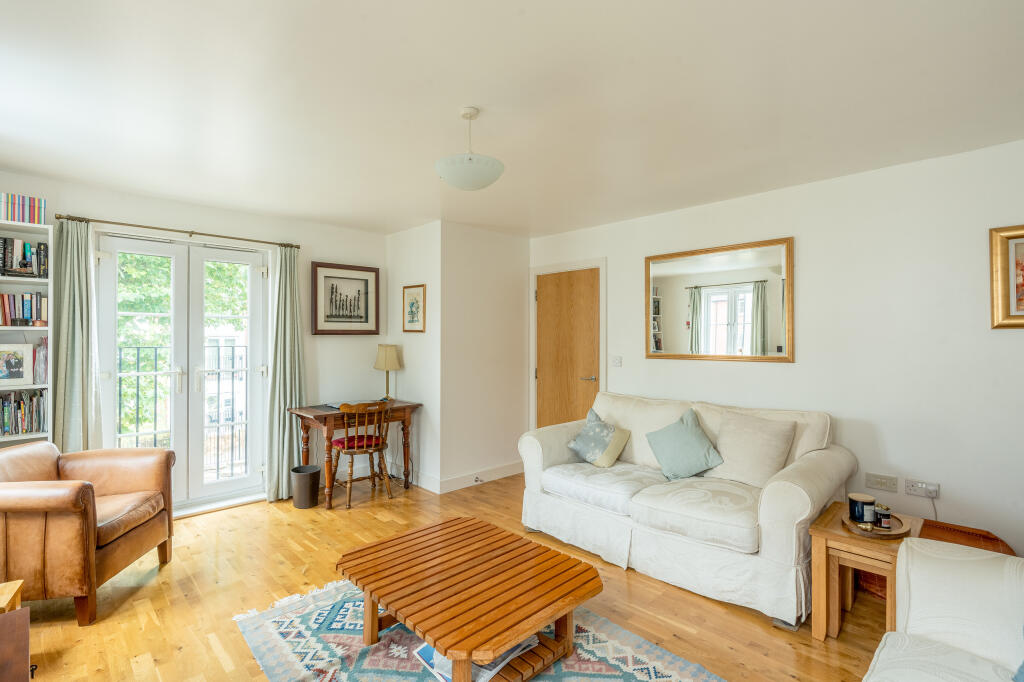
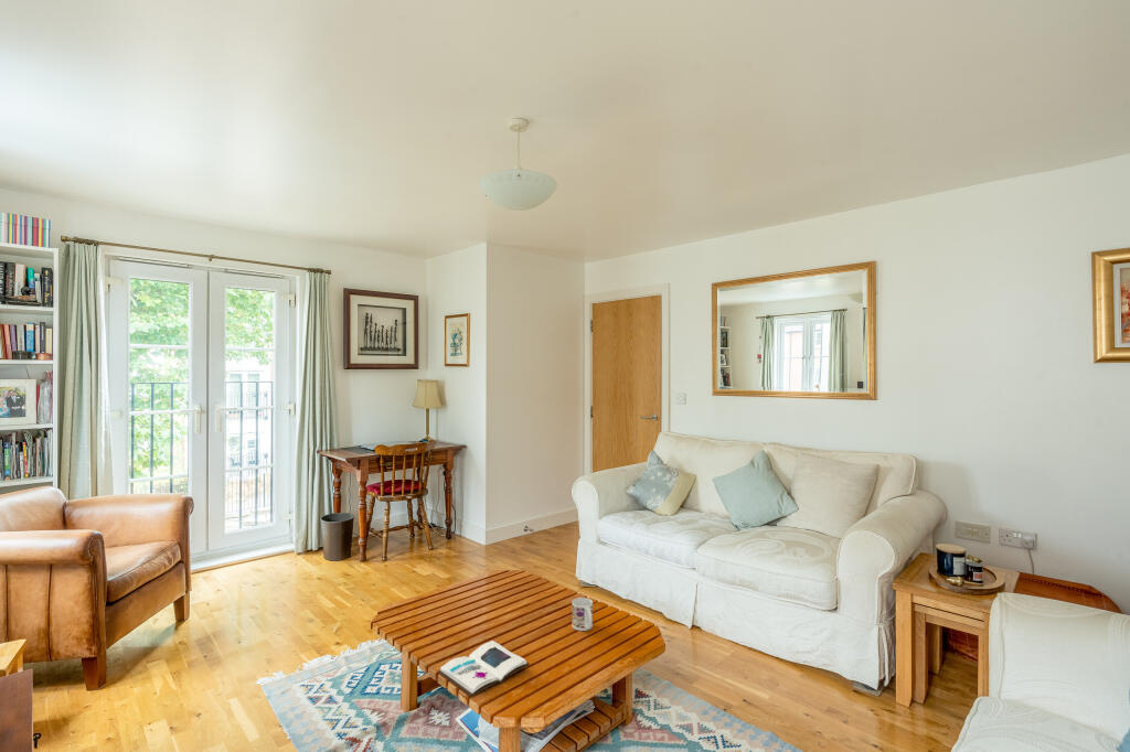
+ book (483, 665)
+ mug (584, 615)
